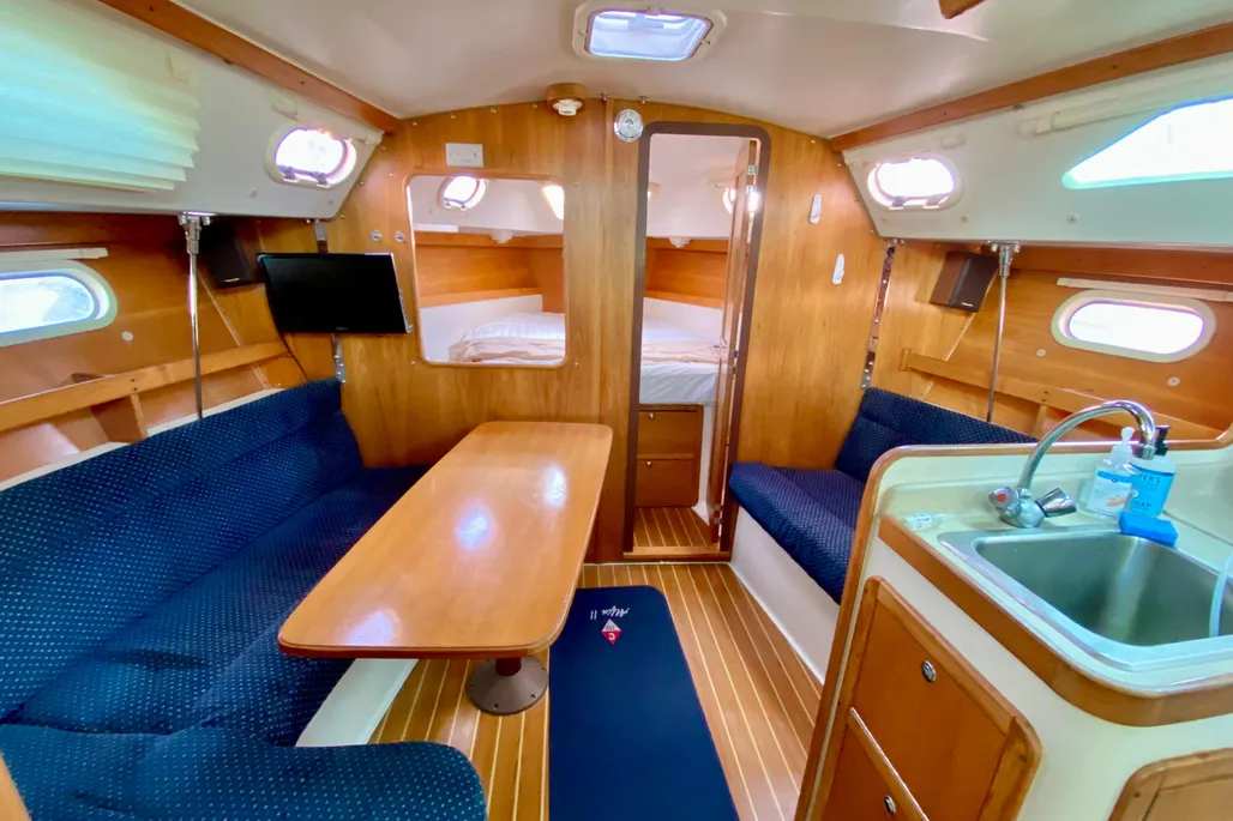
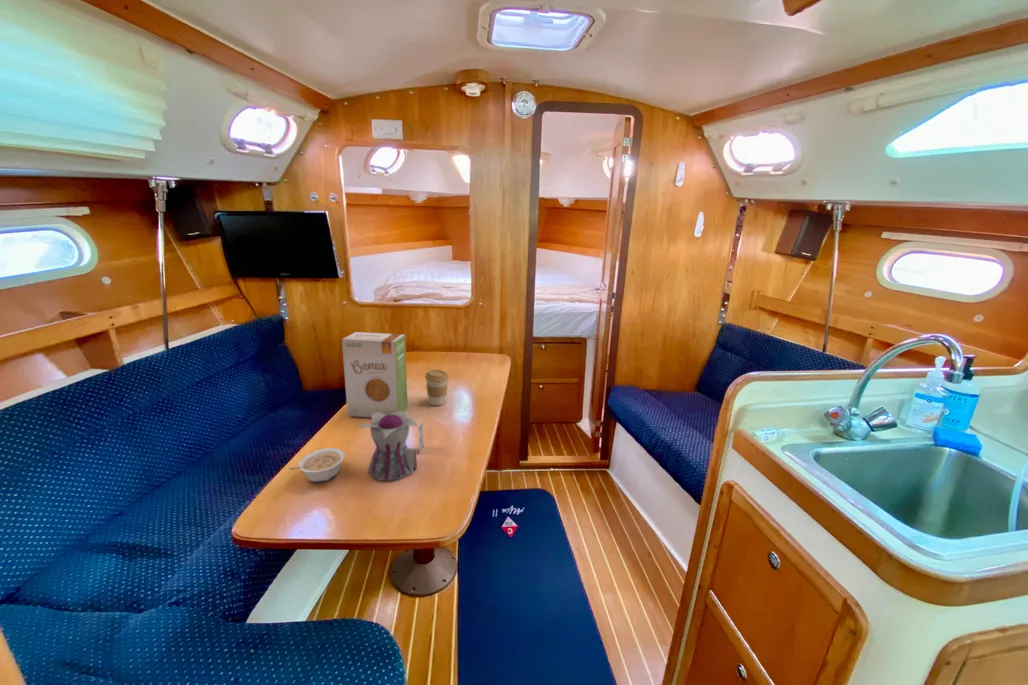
+ teapot (395, 439)
+ legume (321, 466)
+ food box (376, 375)
+ coffee cup (437, 387)
